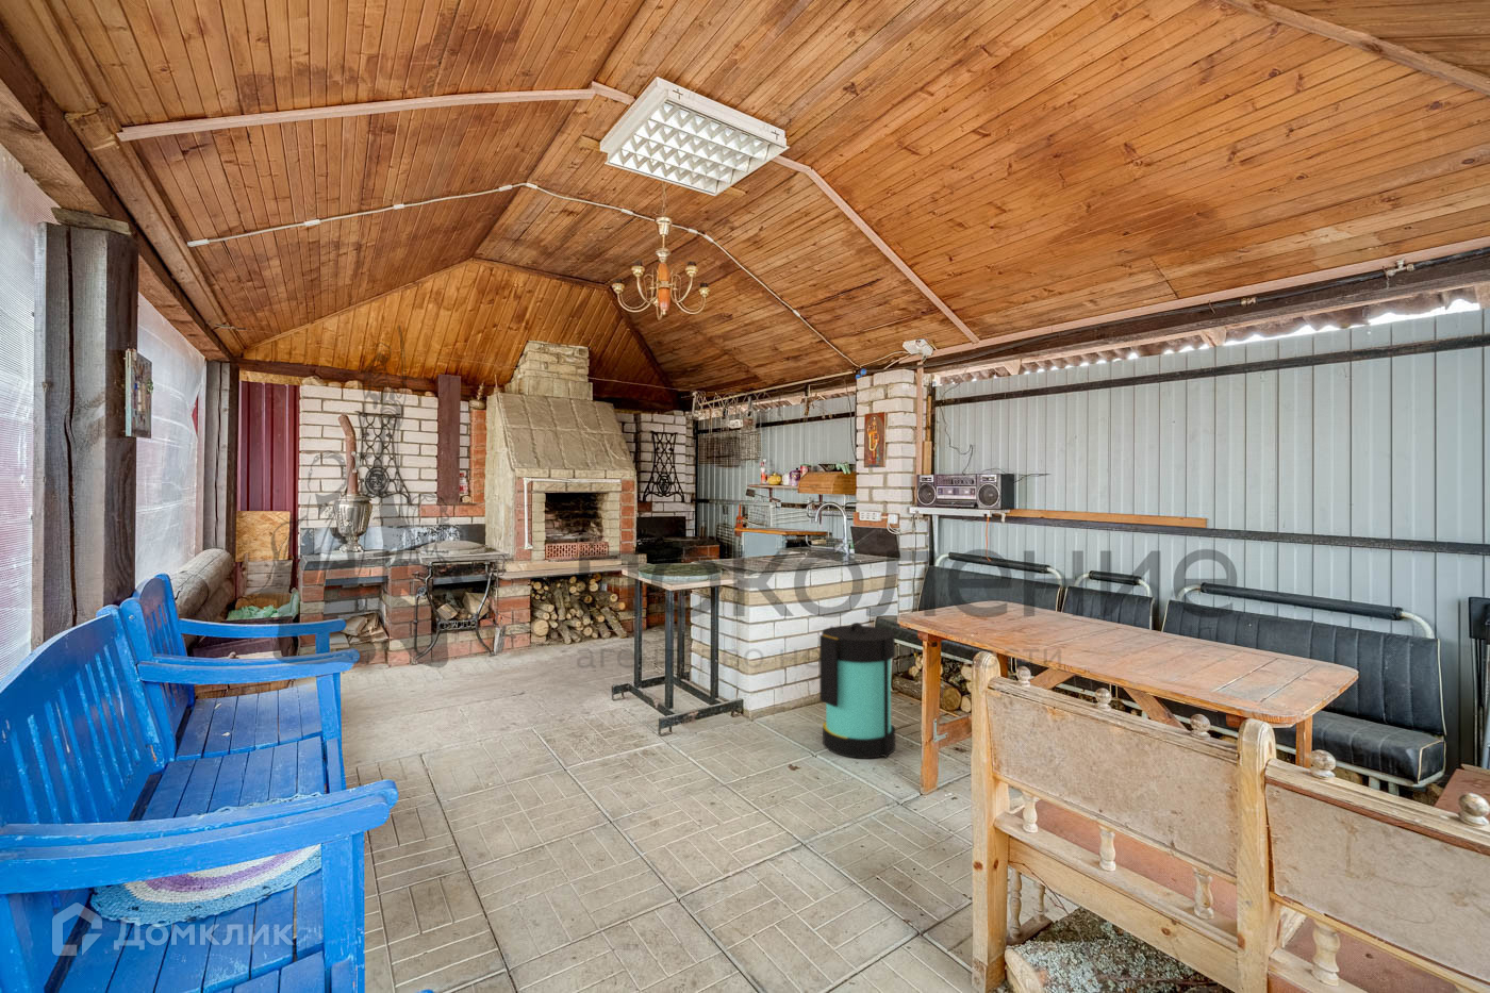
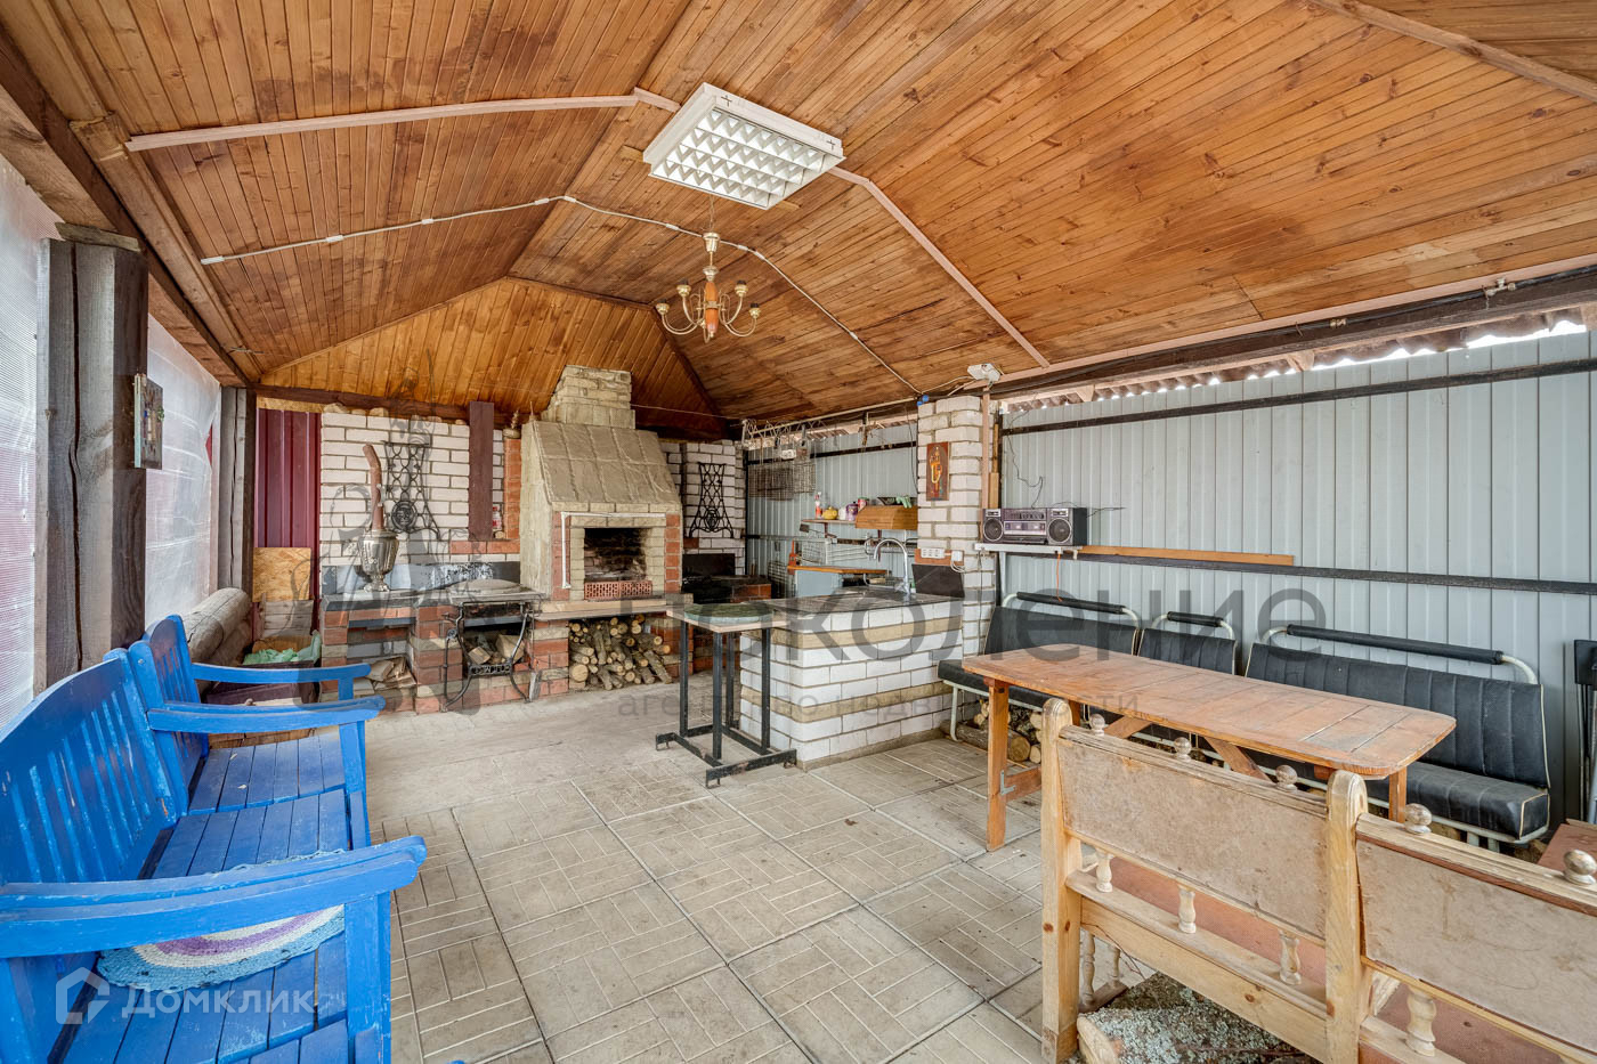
- lantern (857, 684)
